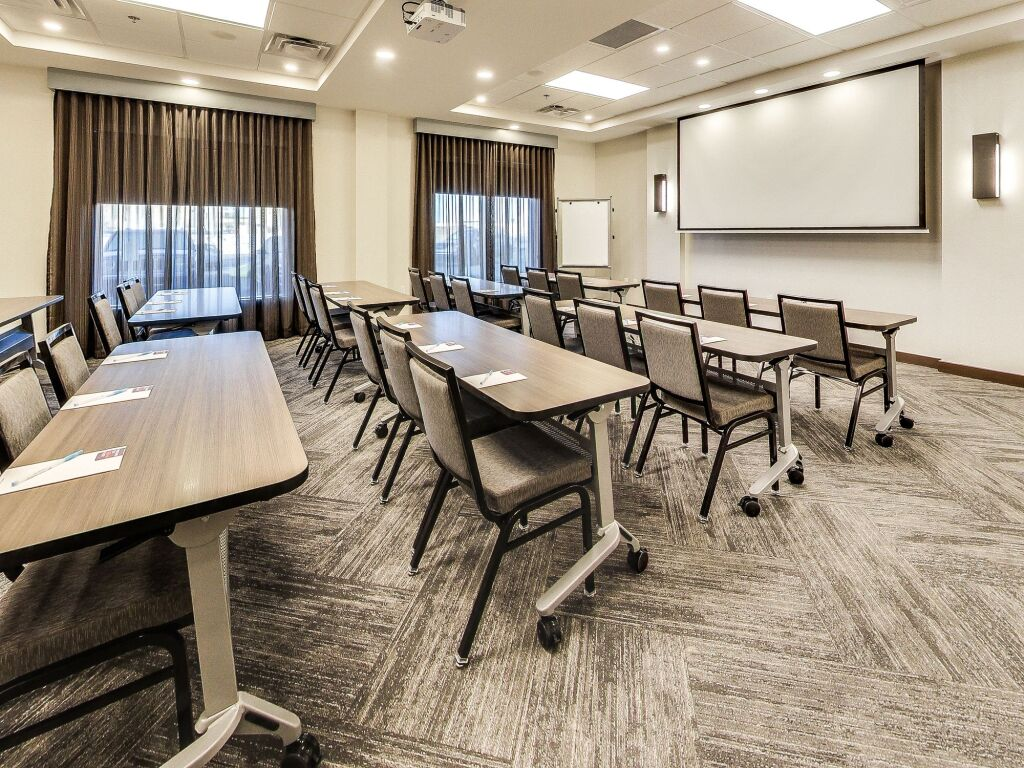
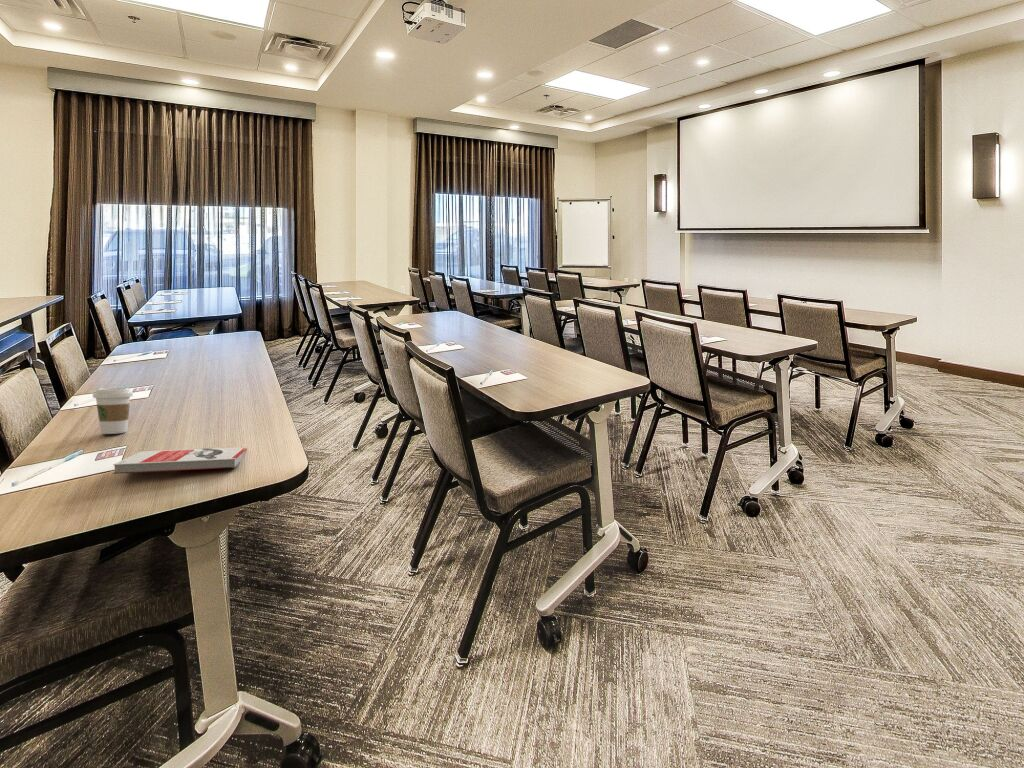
+ book (187, 458)
+ coffee cup (113, 410)
